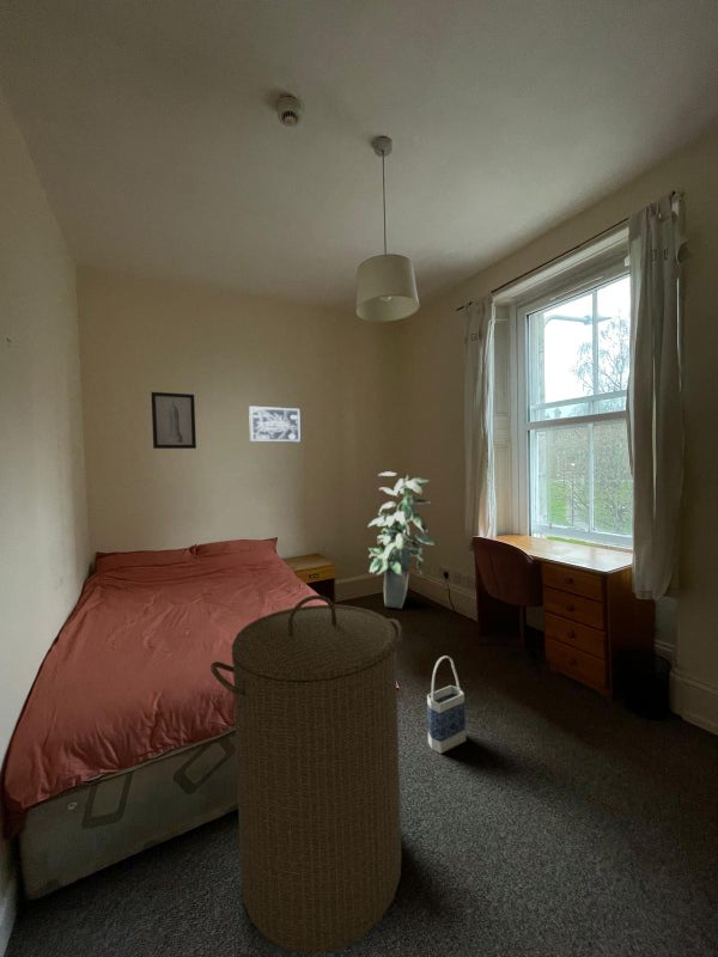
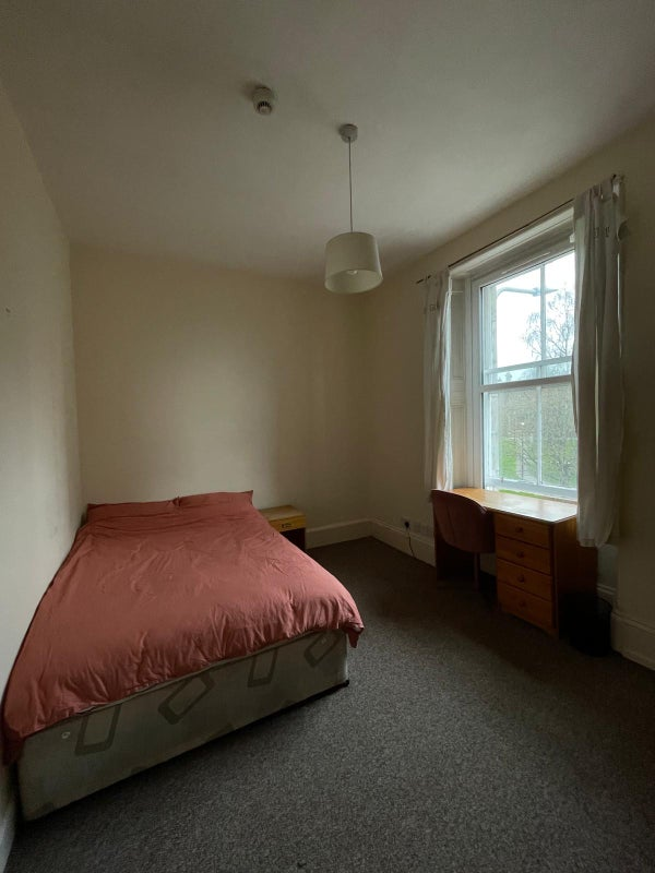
- bag (445, 699)
- wall art (275, 423)
- laundry hamper (318, 727)
- wall art (174, 420)
- indoor plant (397, 538)
